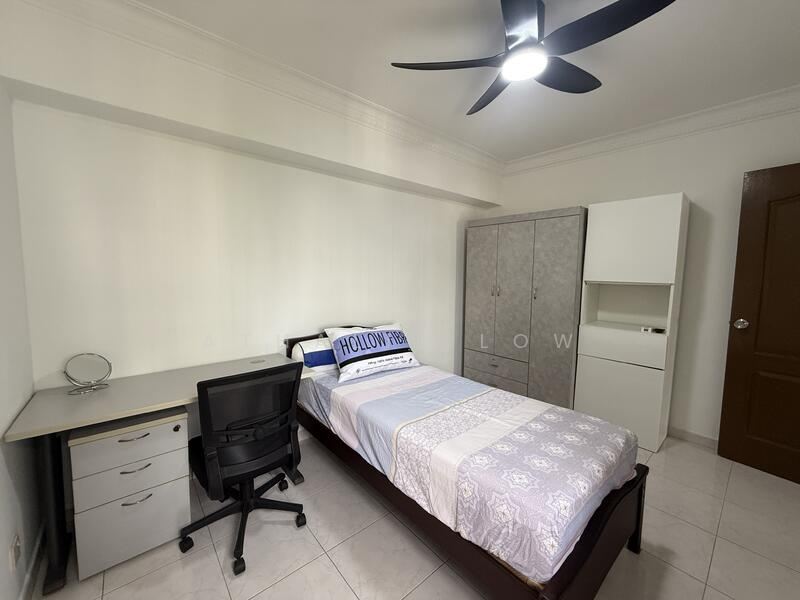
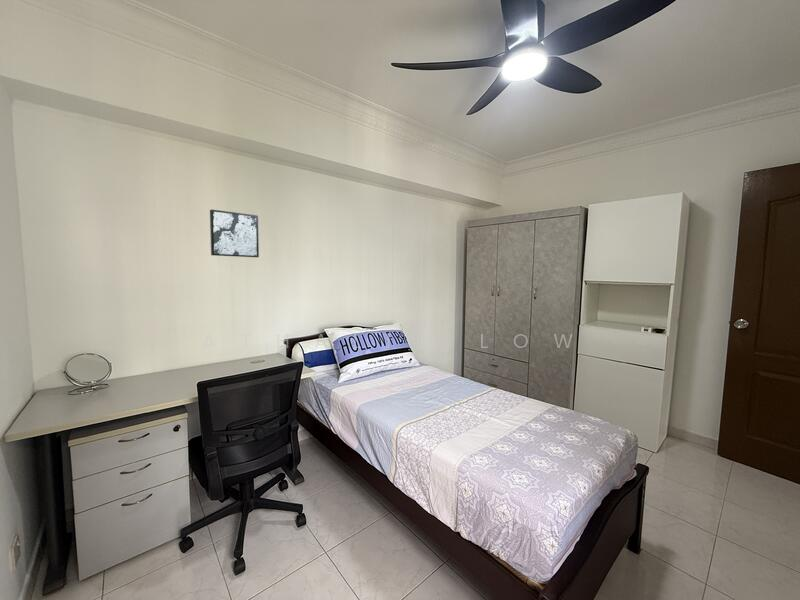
+ wall art (235, 234)
